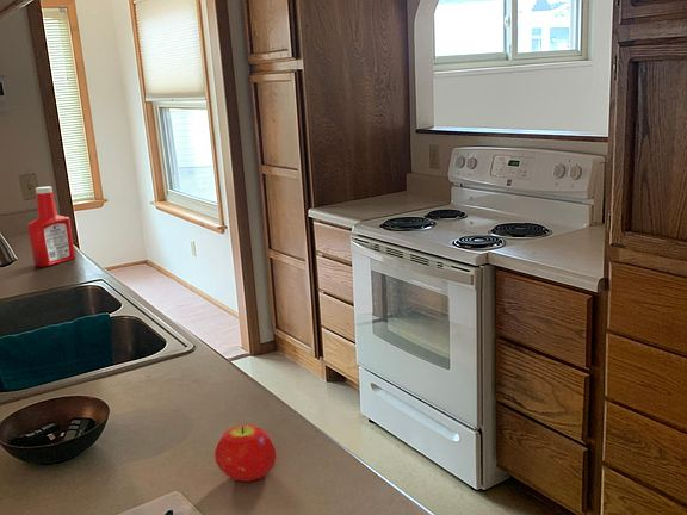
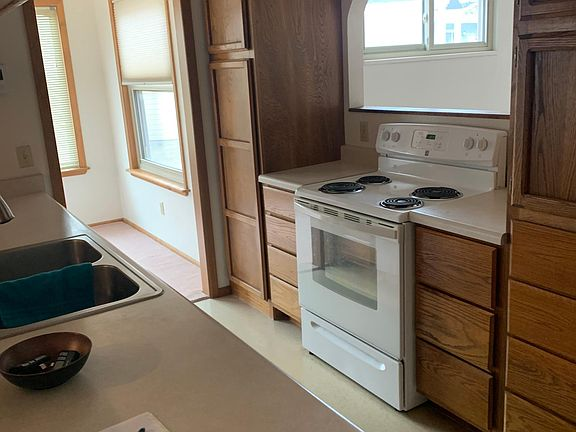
- fruit (246, 449)
- soap bottle (49, 224)
